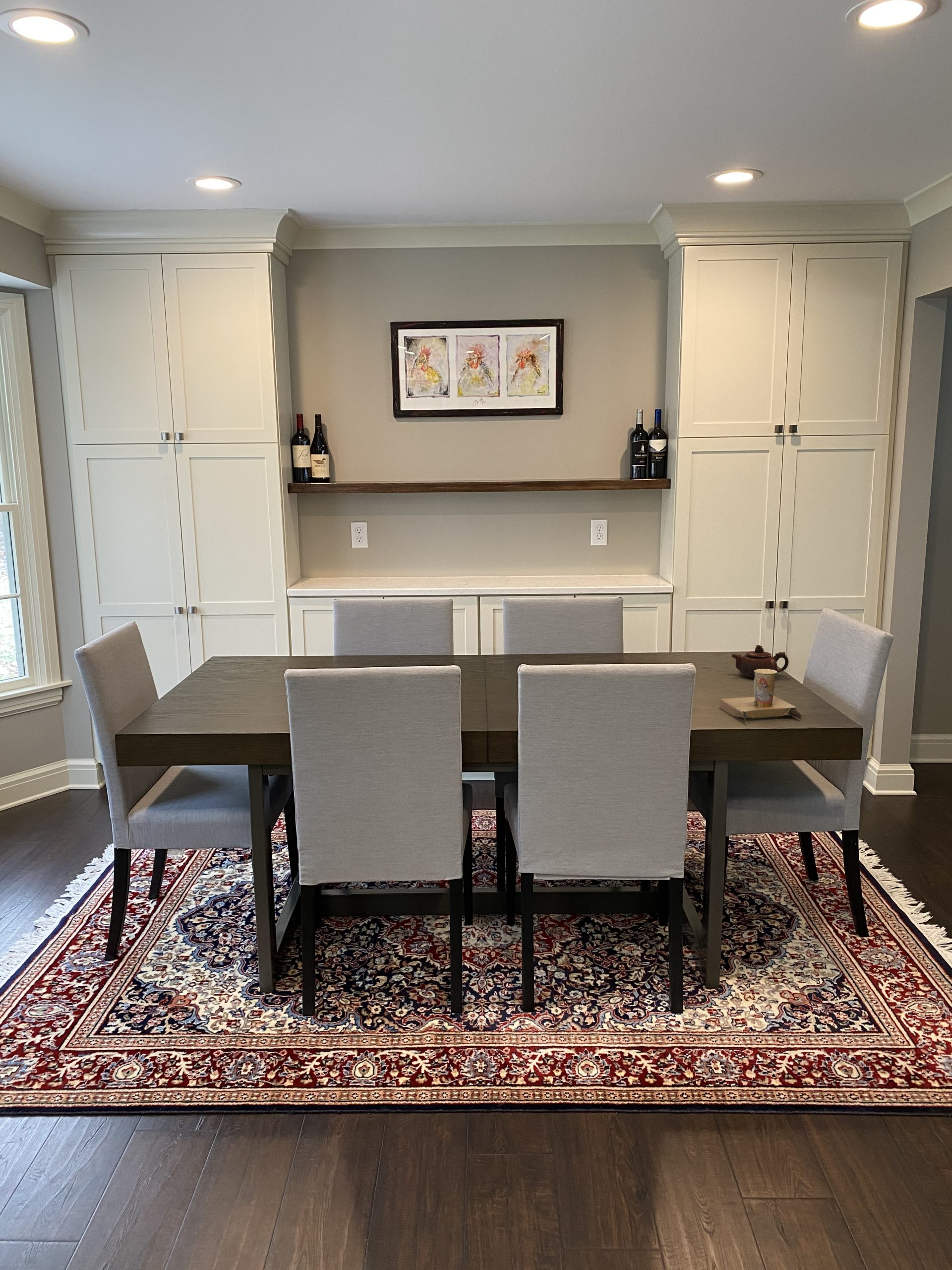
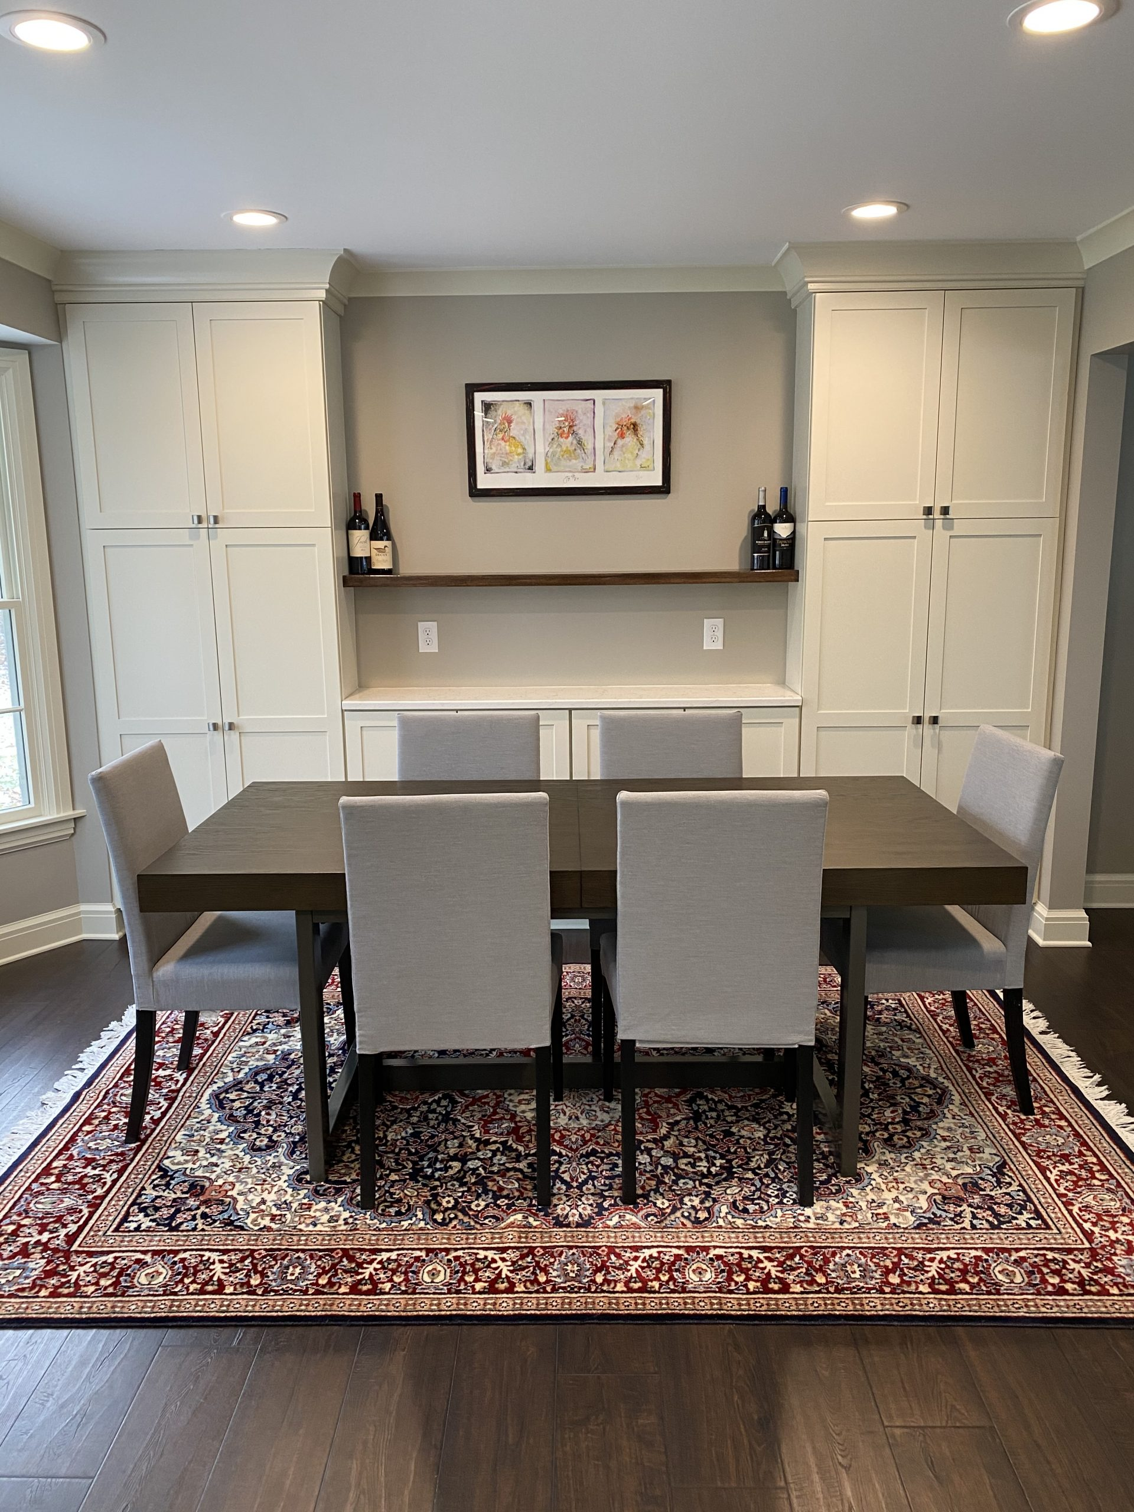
- teapot (760, 660)
- cup (762, 693)
